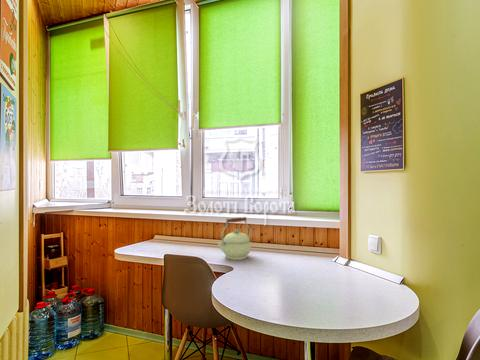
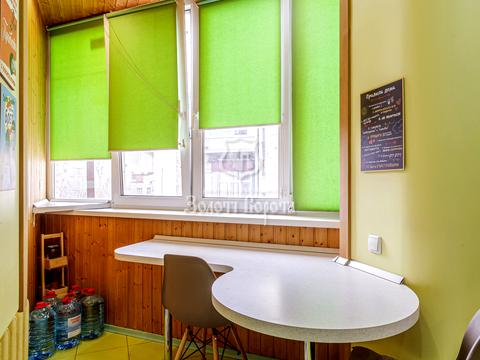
- kettle (234, 237)
